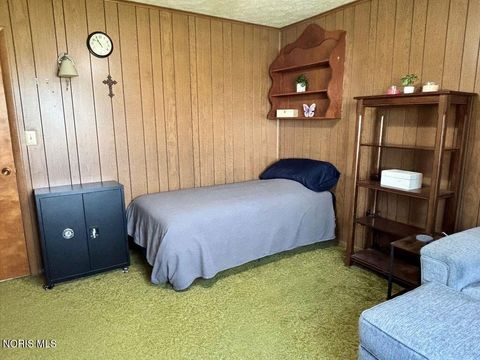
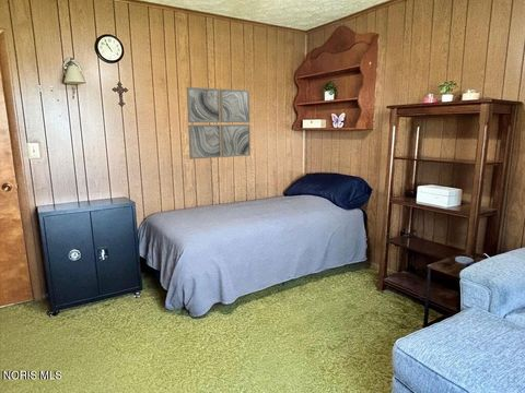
+ wall art (221, 124)
